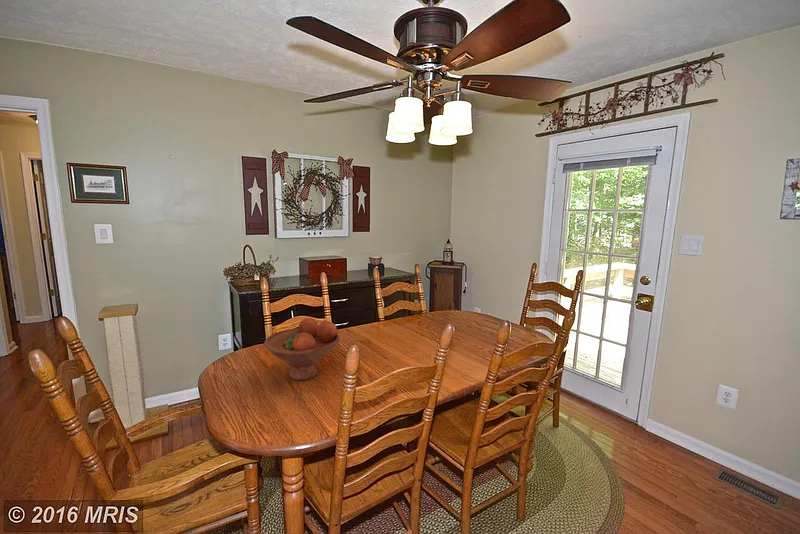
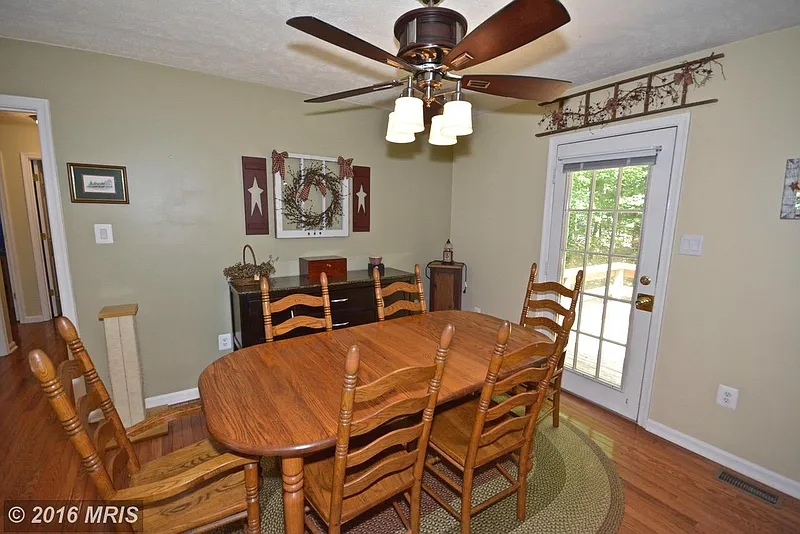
- fruit bowl (303, 349)
